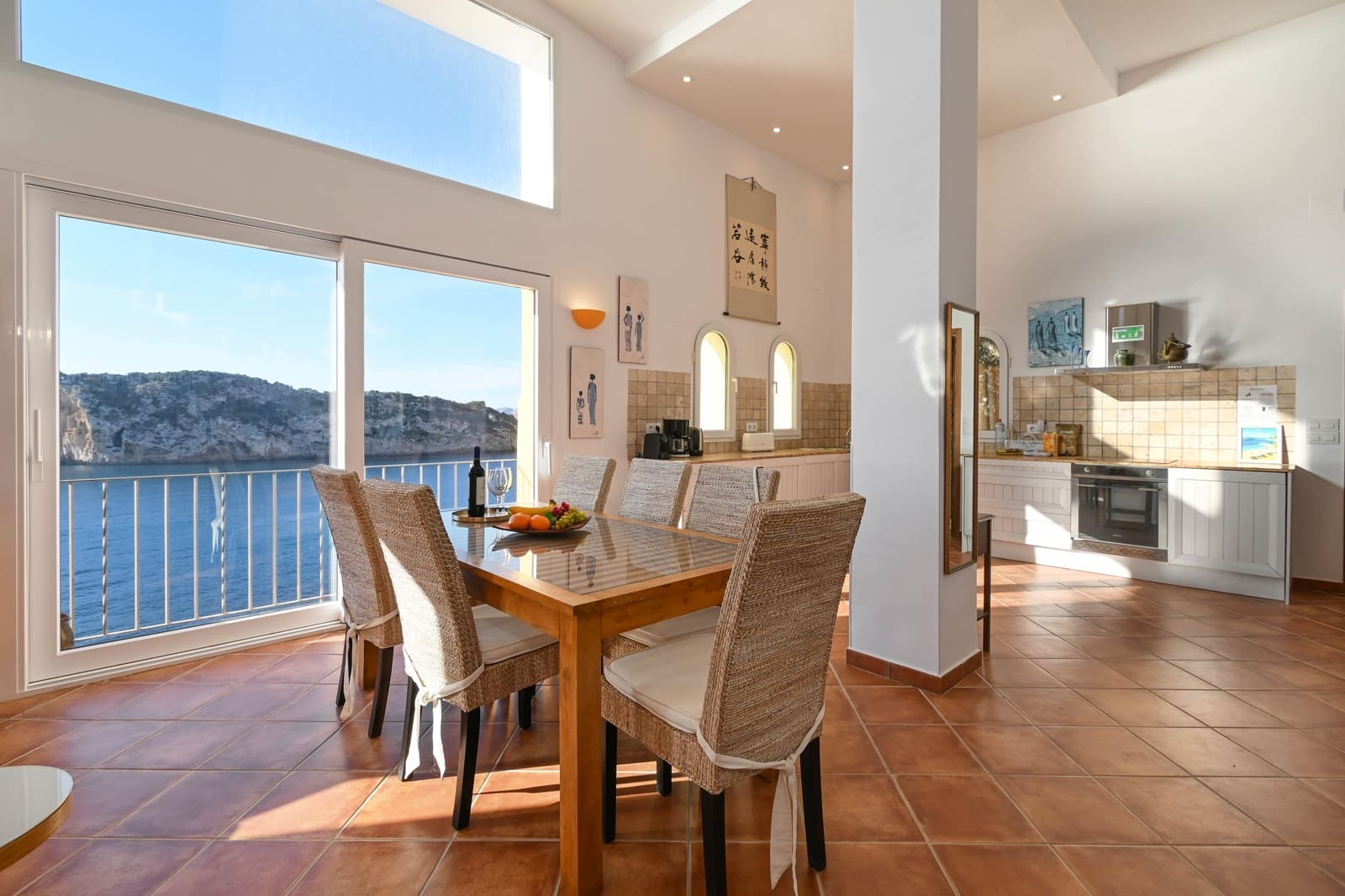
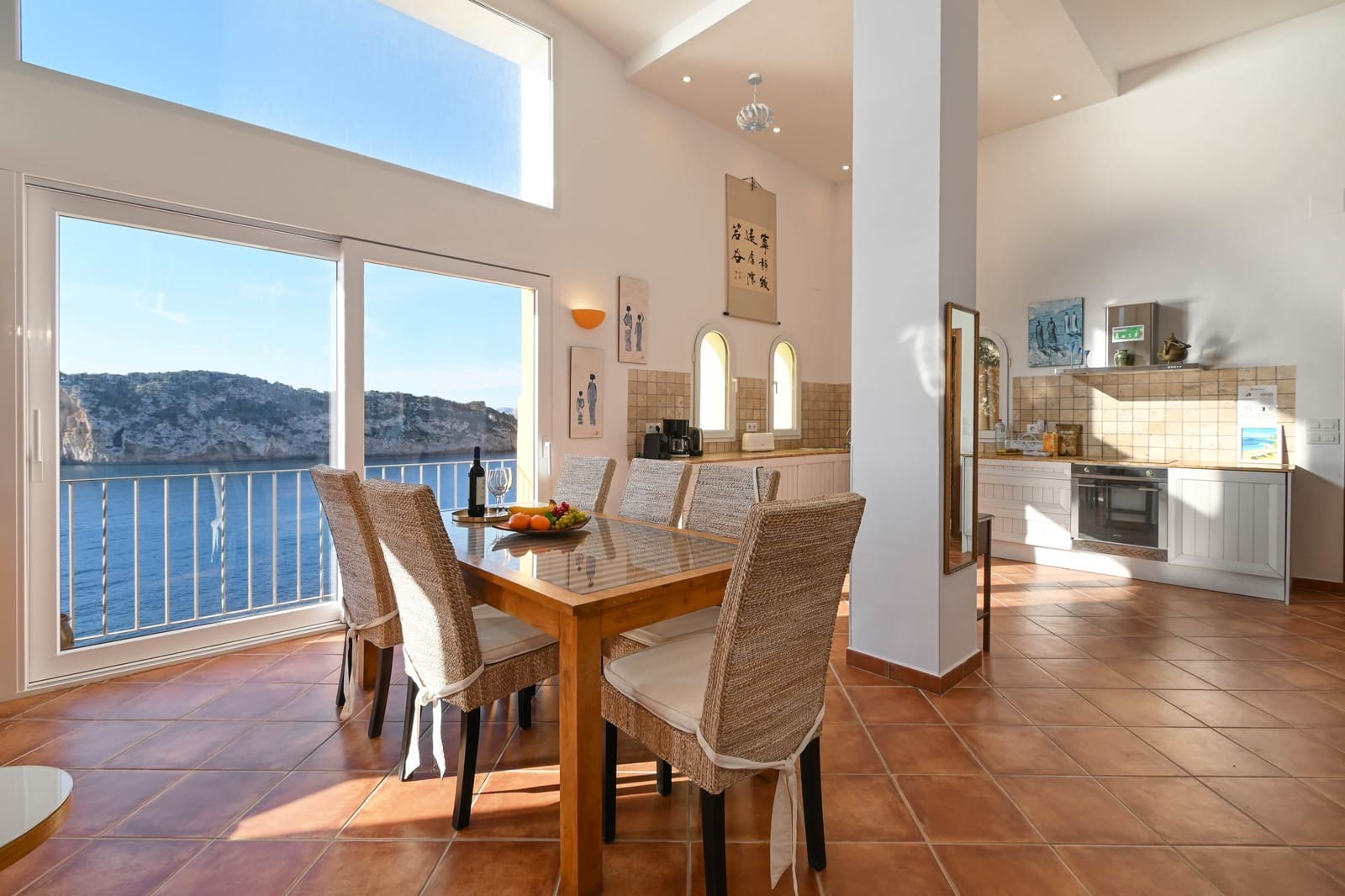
+ pendant light (755, 103)
